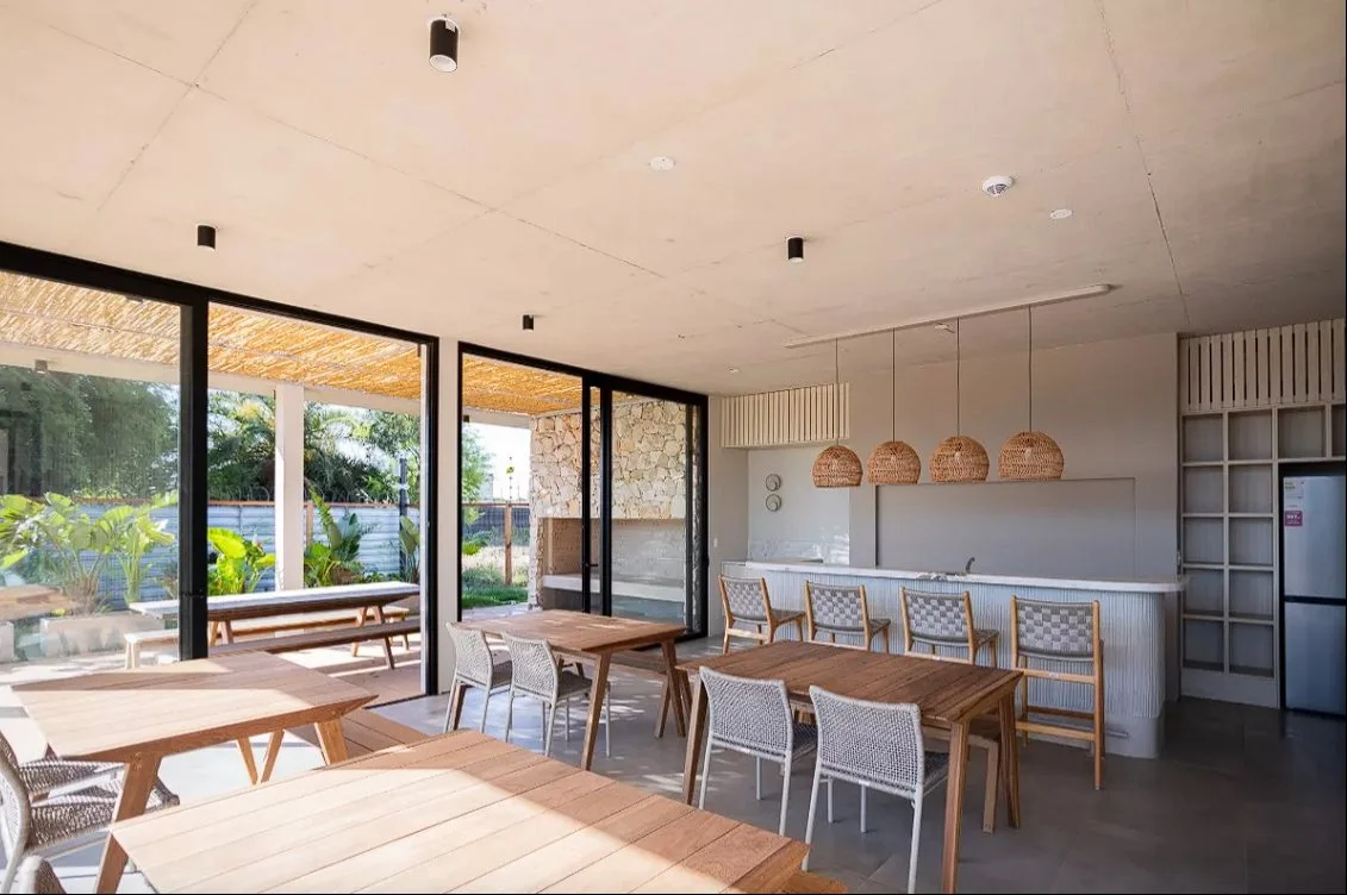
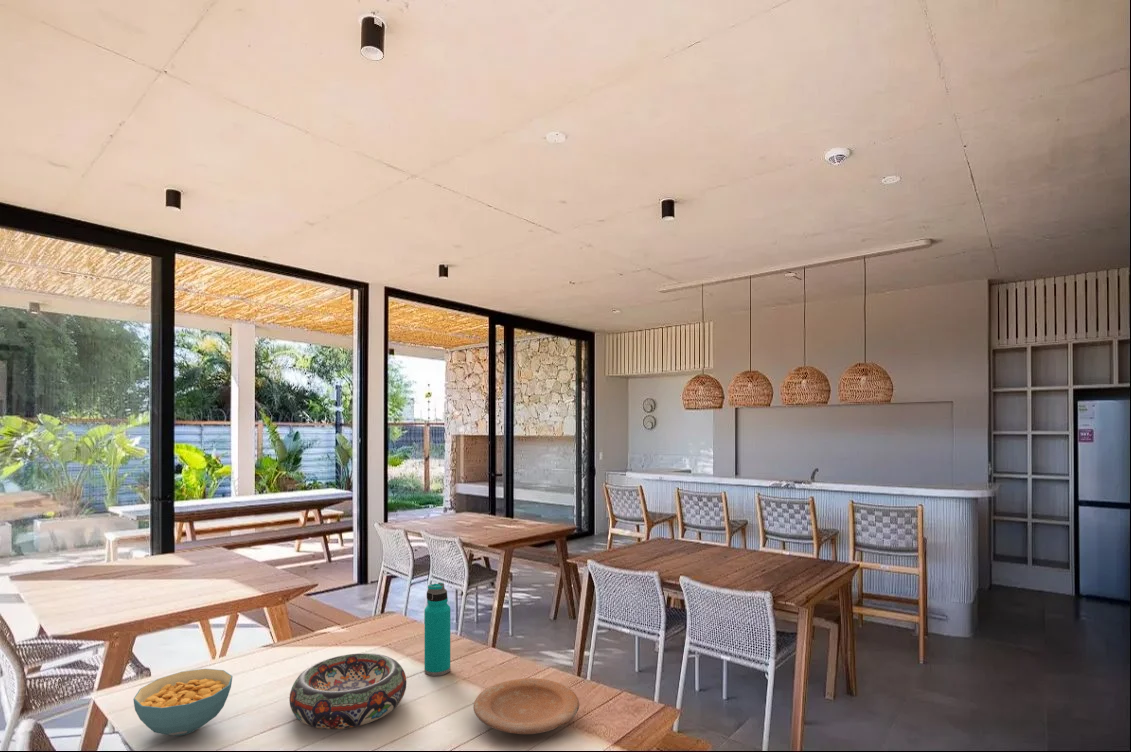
+ water bottle (437, 627)
+ cereal bowl (184, 708)
+ decorative bowl (349, 689)
+ plate (526, 710)
